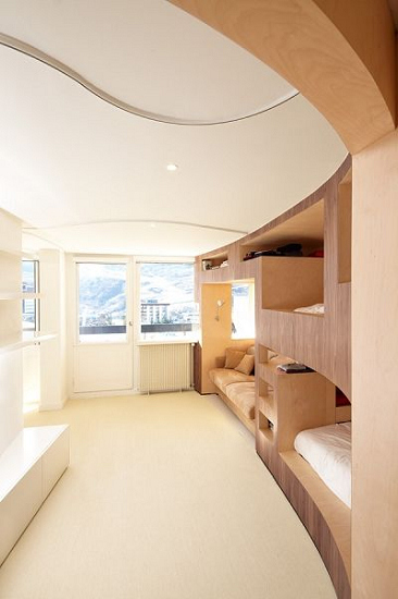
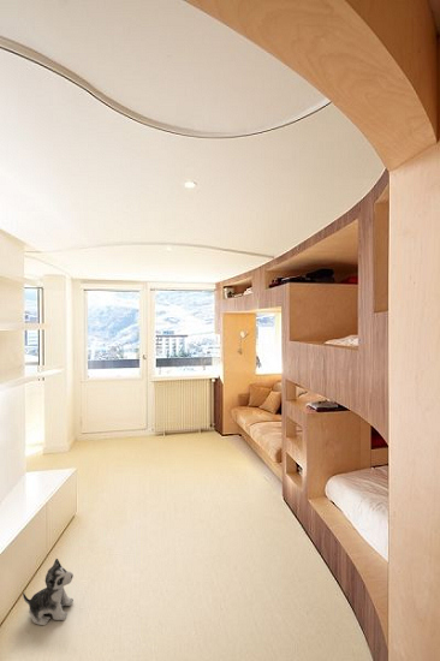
+ plush toy (48, 585)
